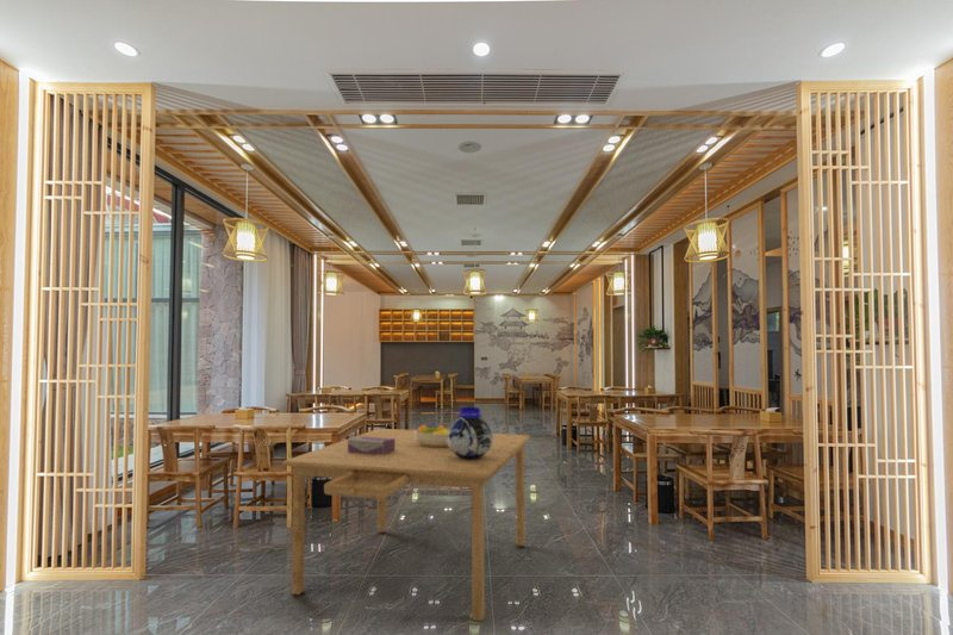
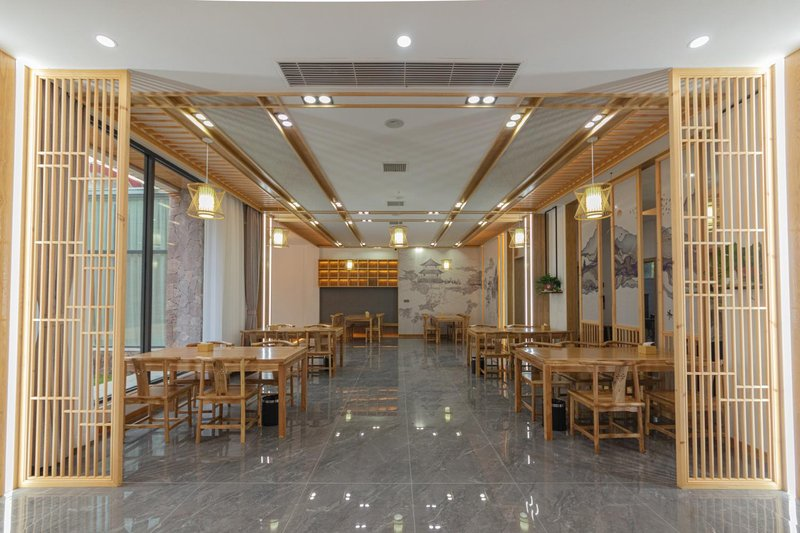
- dining table (385, 512)
- fruit bowl (437, 434)
- vase (469, 432)
- tissue box (370, 444)
